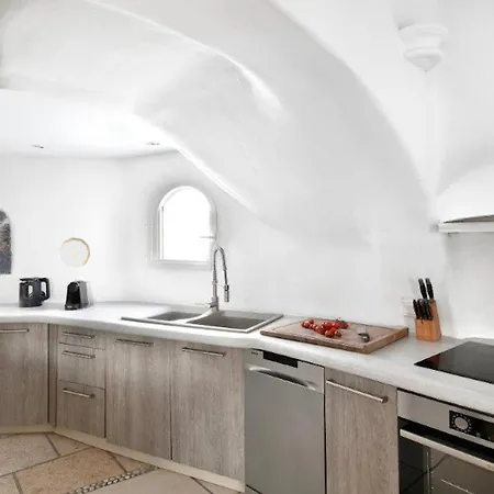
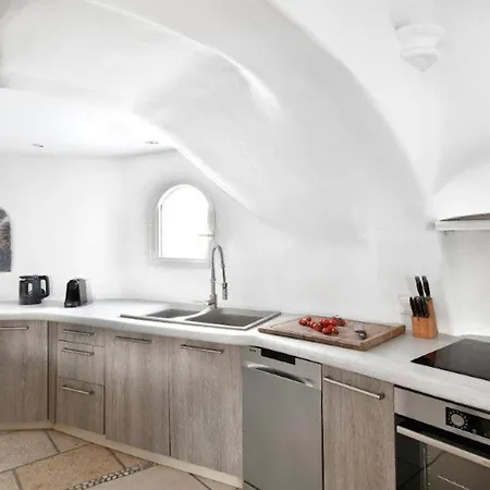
- decorative plate (75, 252)
